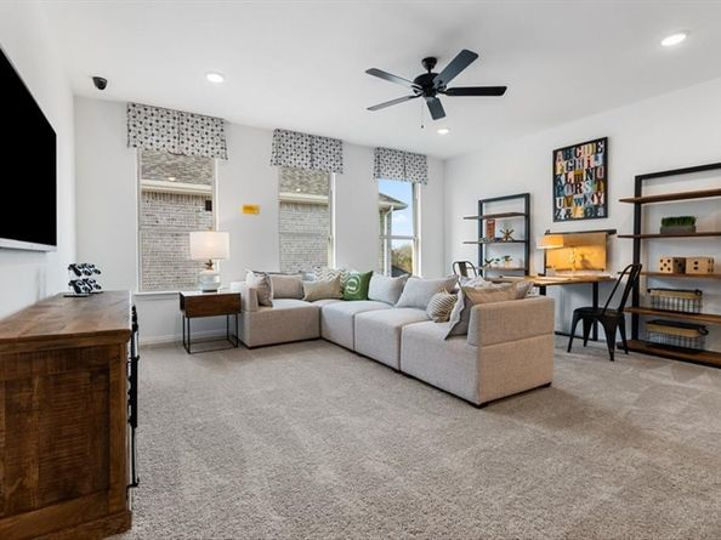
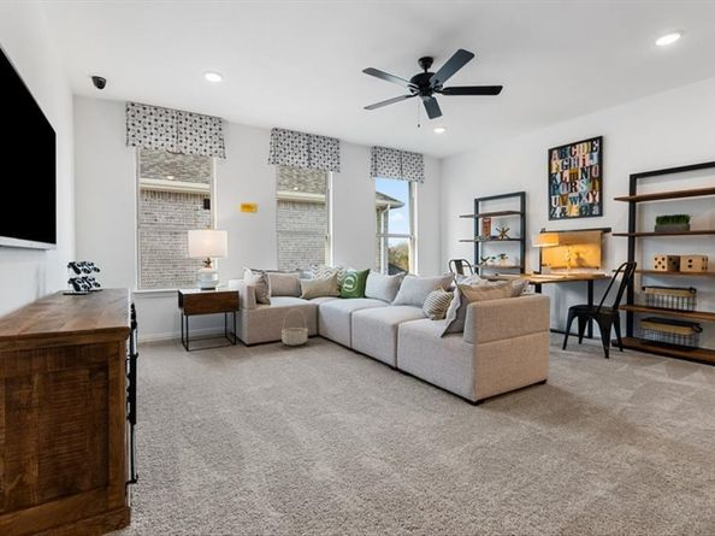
+ basket (295, 328)
